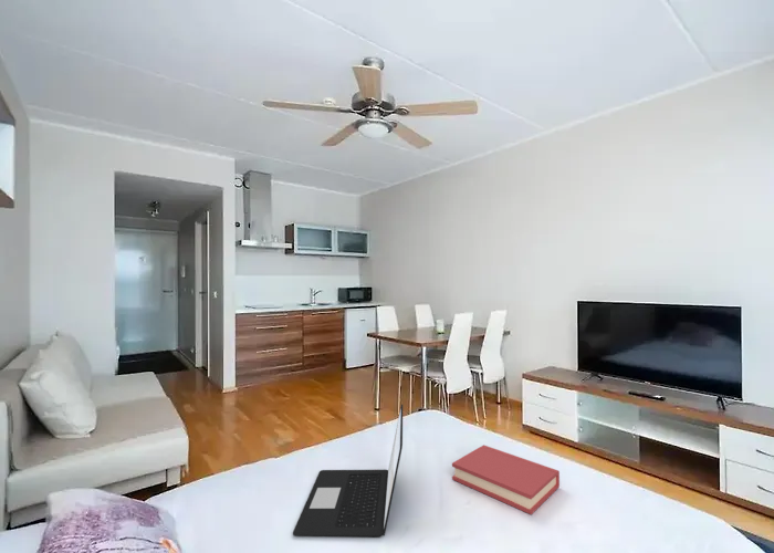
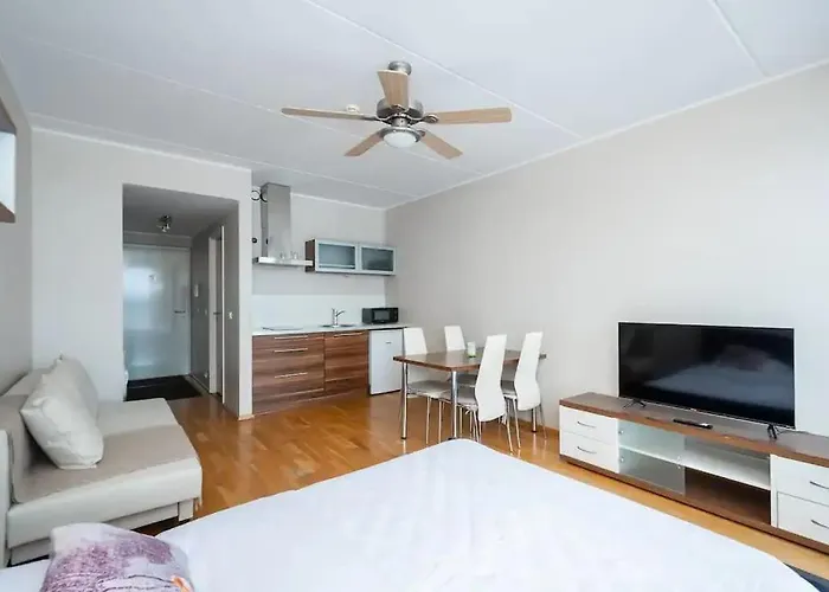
- laptop (355, 470)
- hardback book (504, 474)
